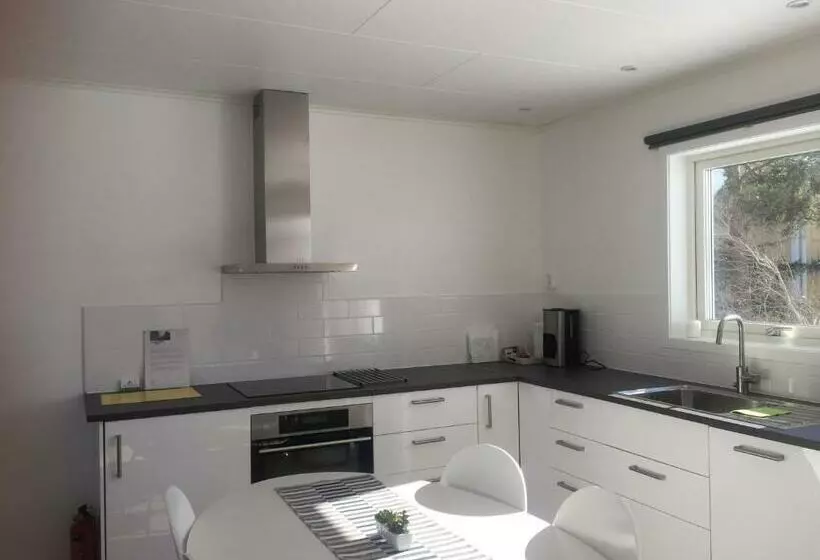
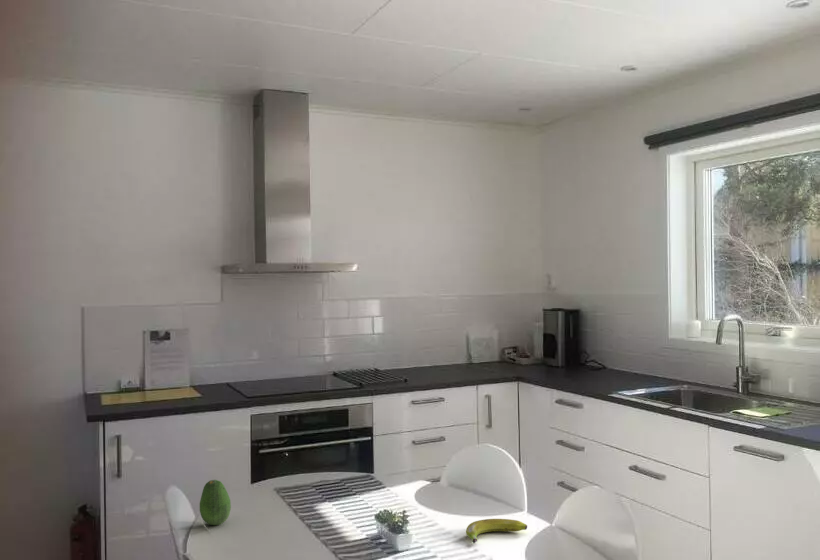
+ fruit (215, 502)
+ banana (492, 528)
